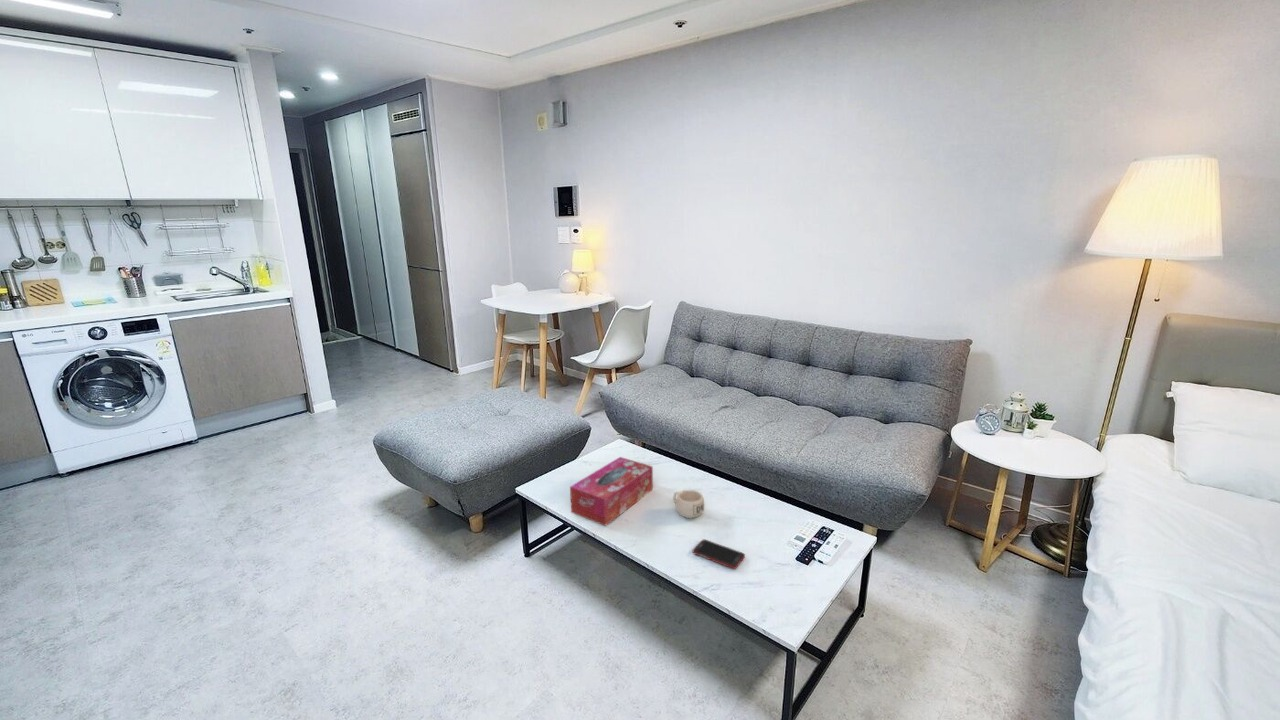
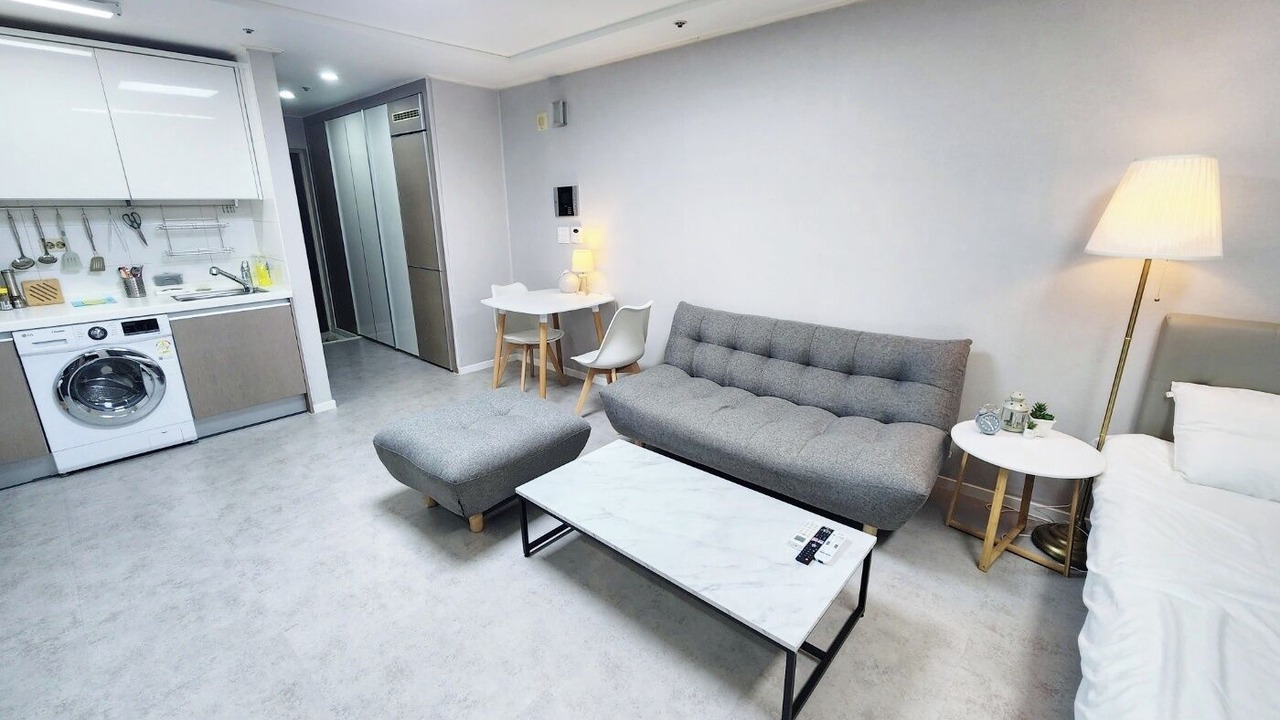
- tissue box (613, 488)
- cell phone (718, 553)
- mug (687, 503)
